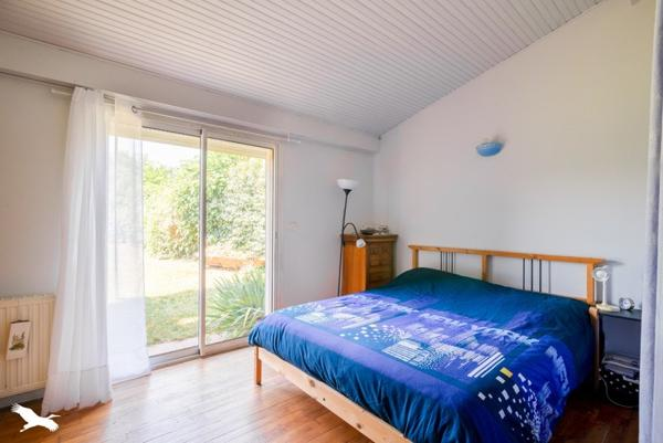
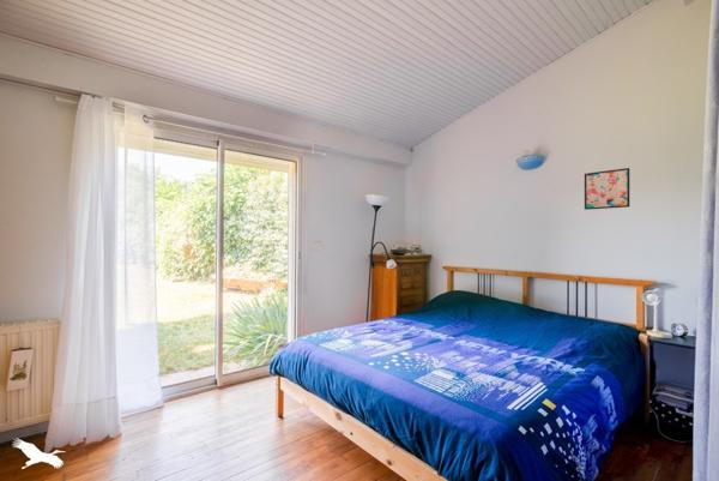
+ wall art (605, 190)
